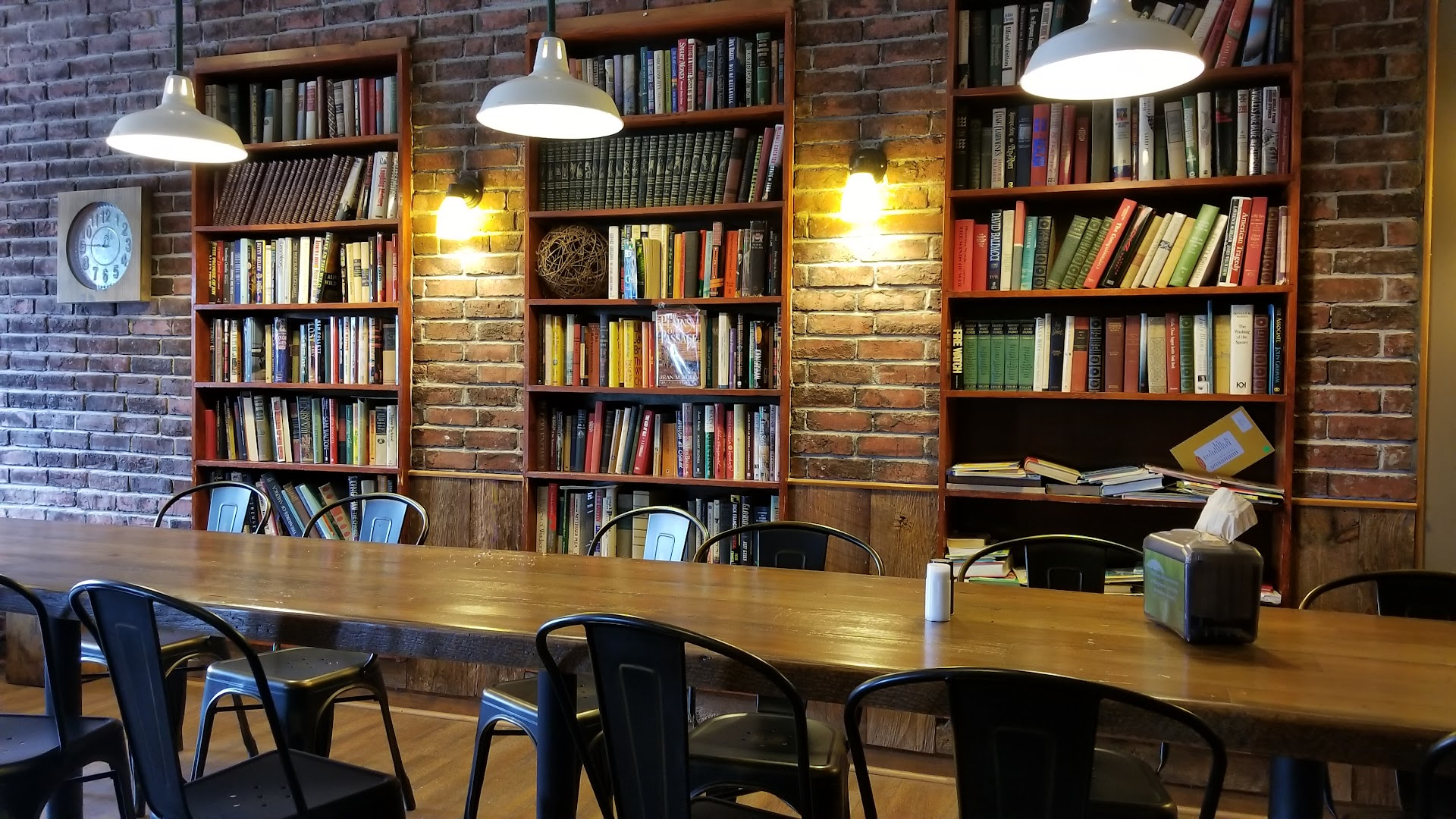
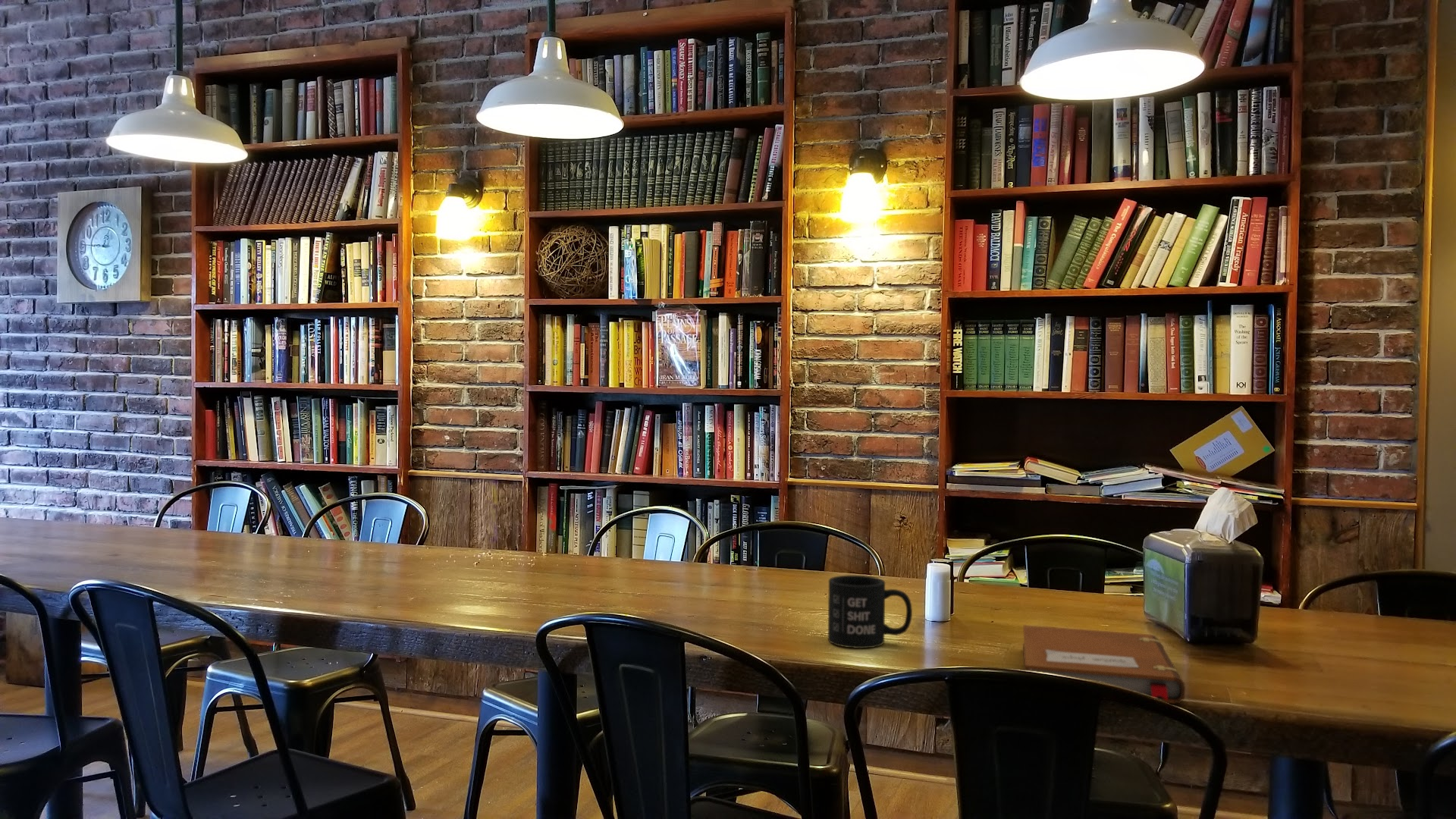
+ mug (870, 611)
+ notebook (1097, 662)
